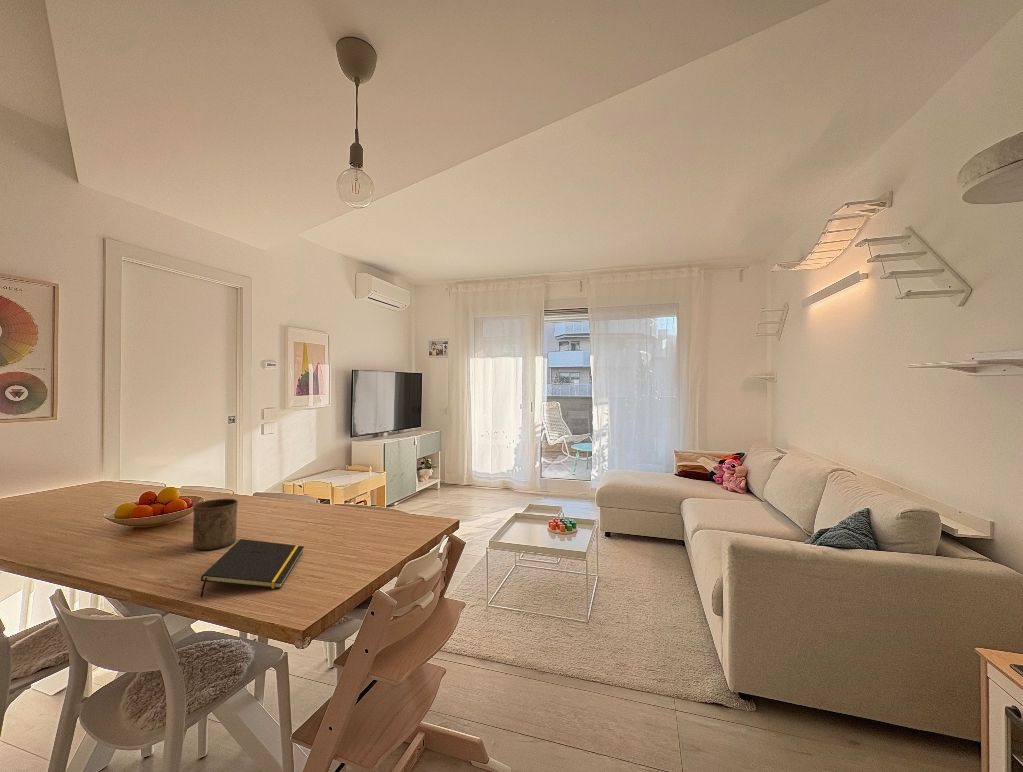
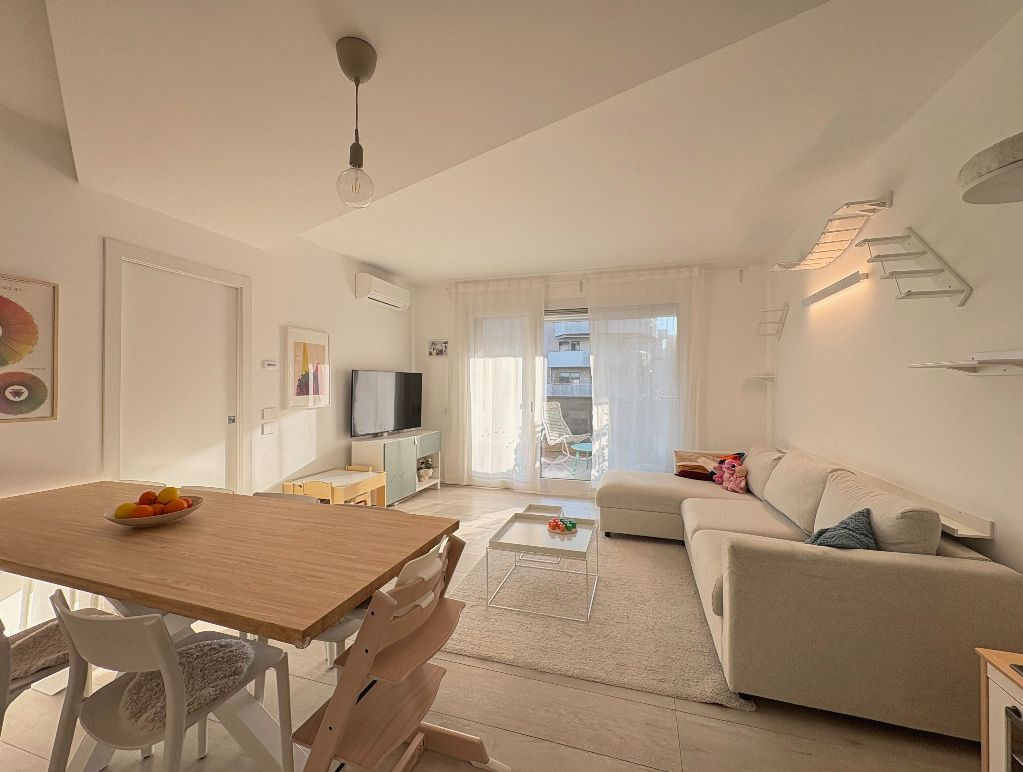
- cup (215, 523)
- notepad (258, 561)
